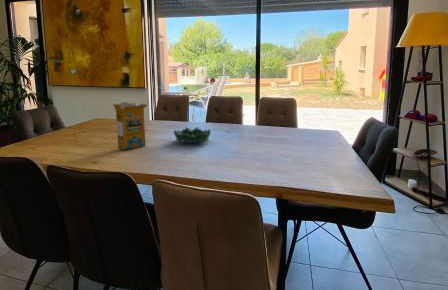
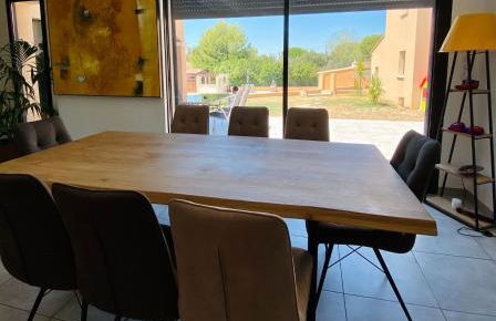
- cereal box (132, 125)
- decorative bowl (192, 135)
